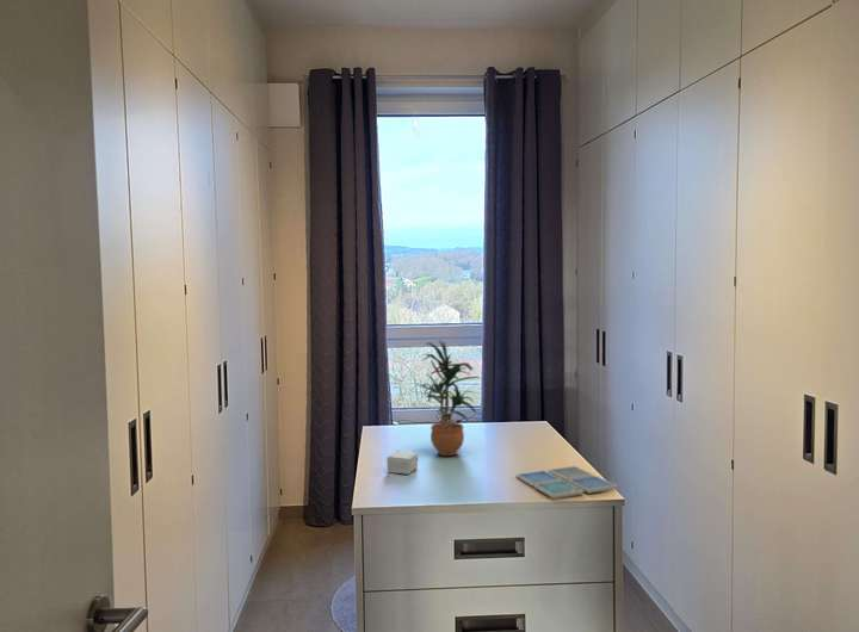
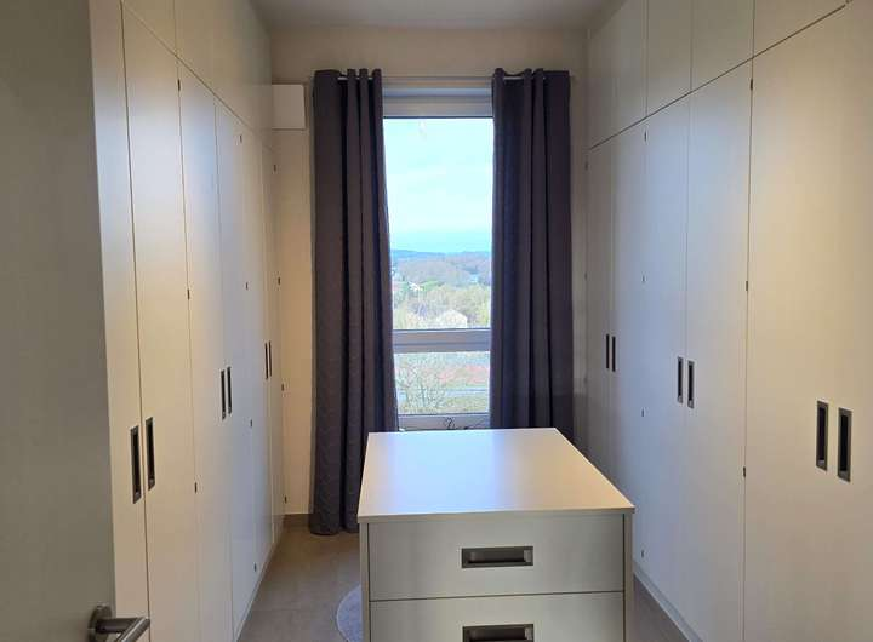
- drink coaster (564, 481)
- small box (402, 461)
- potted plant (449, 395)
